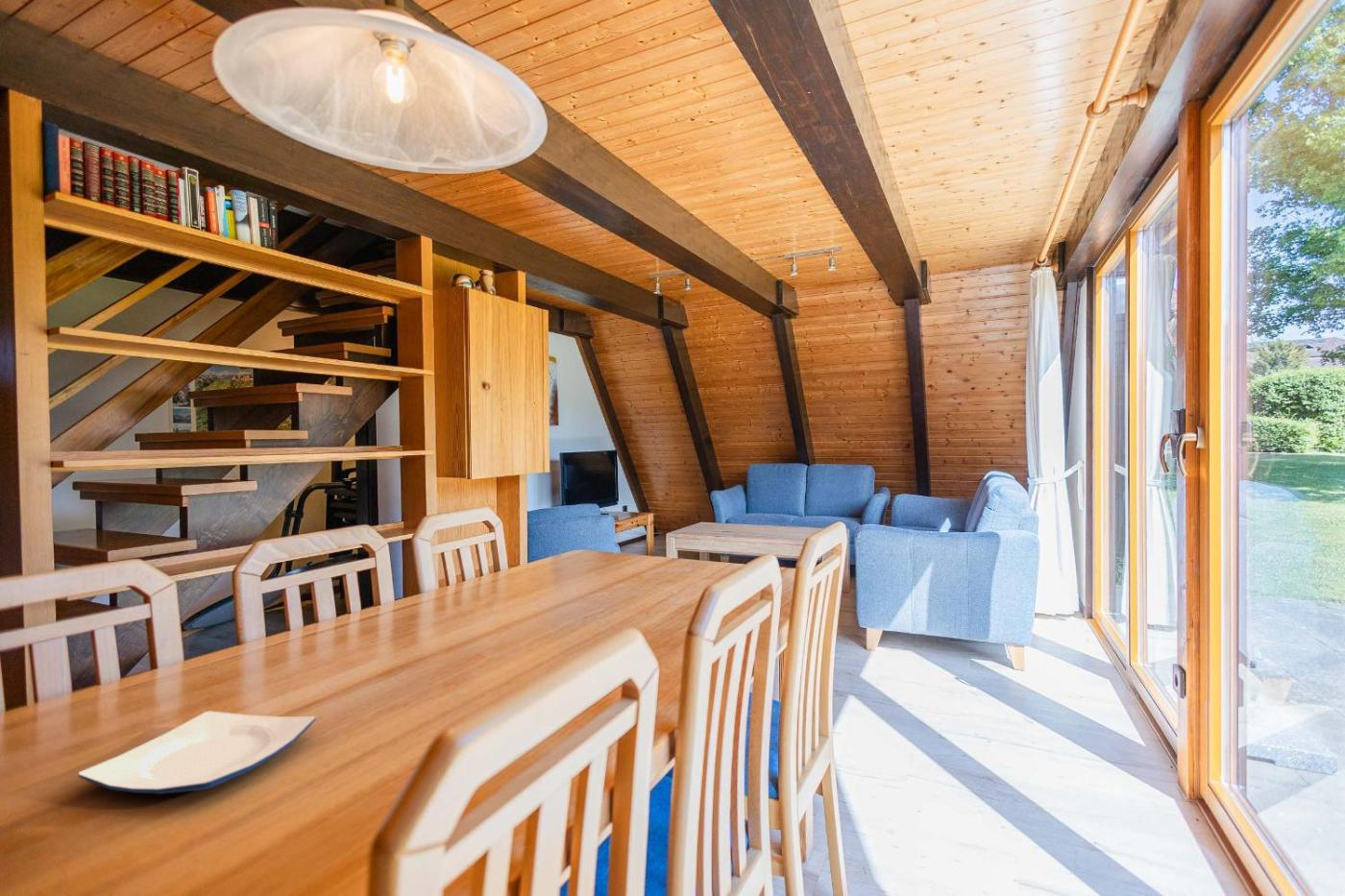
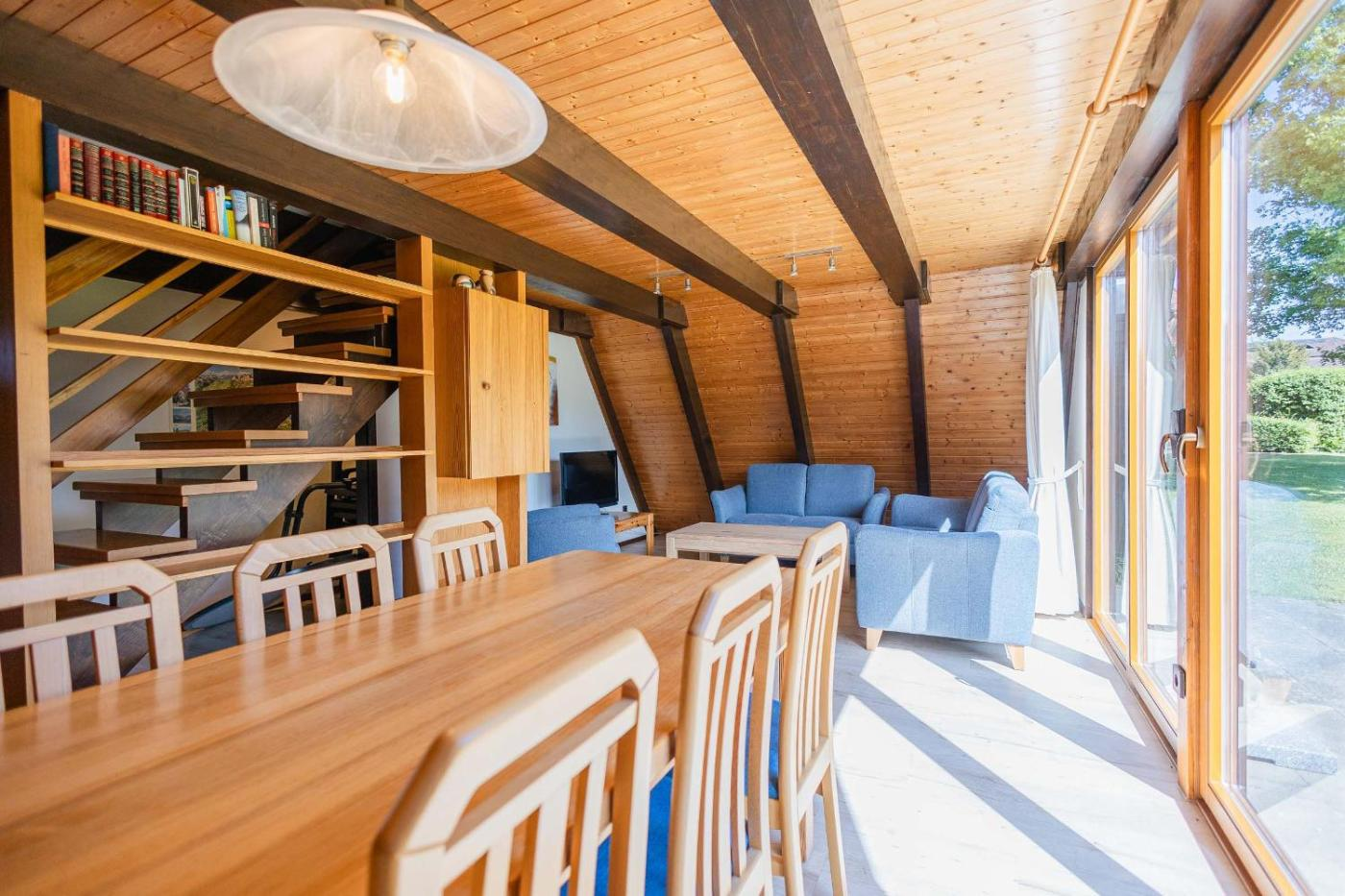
- plate (208, 752)
